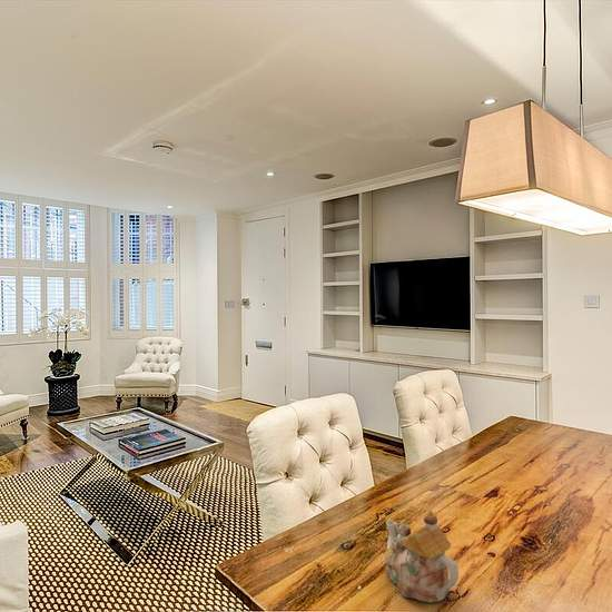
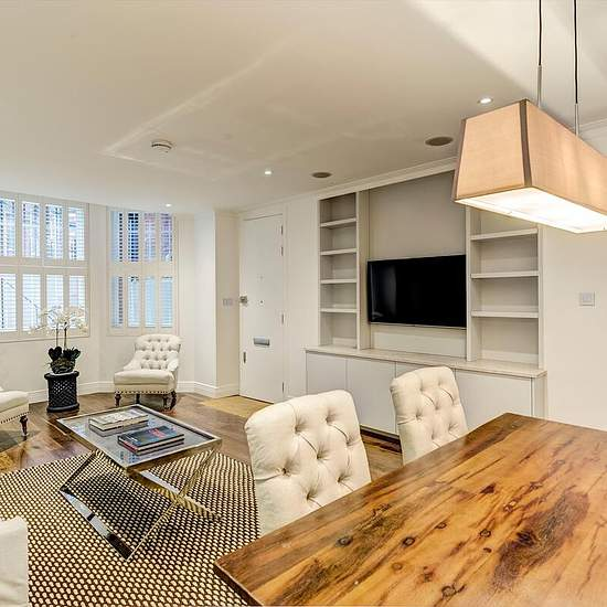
- teapot (416, 546)
